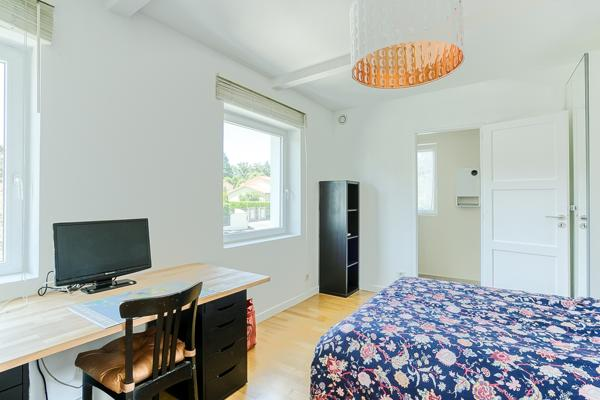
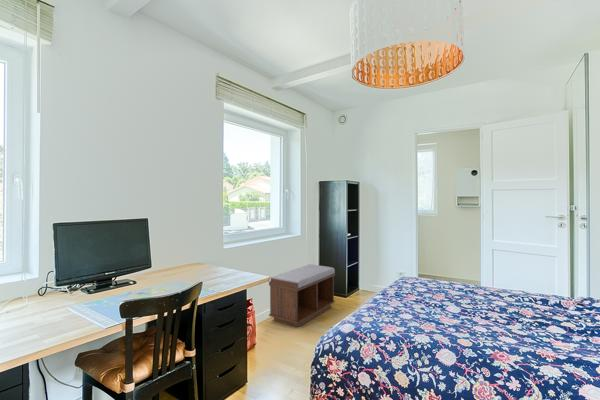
+ bench (304, 292)
